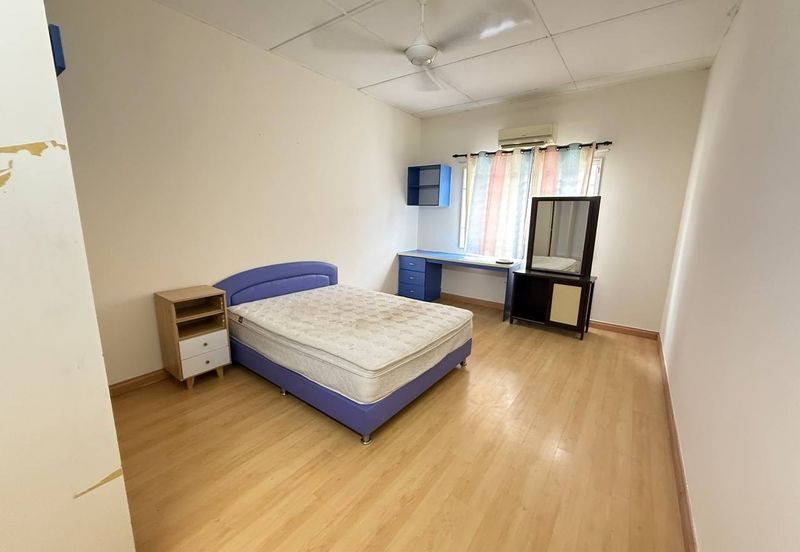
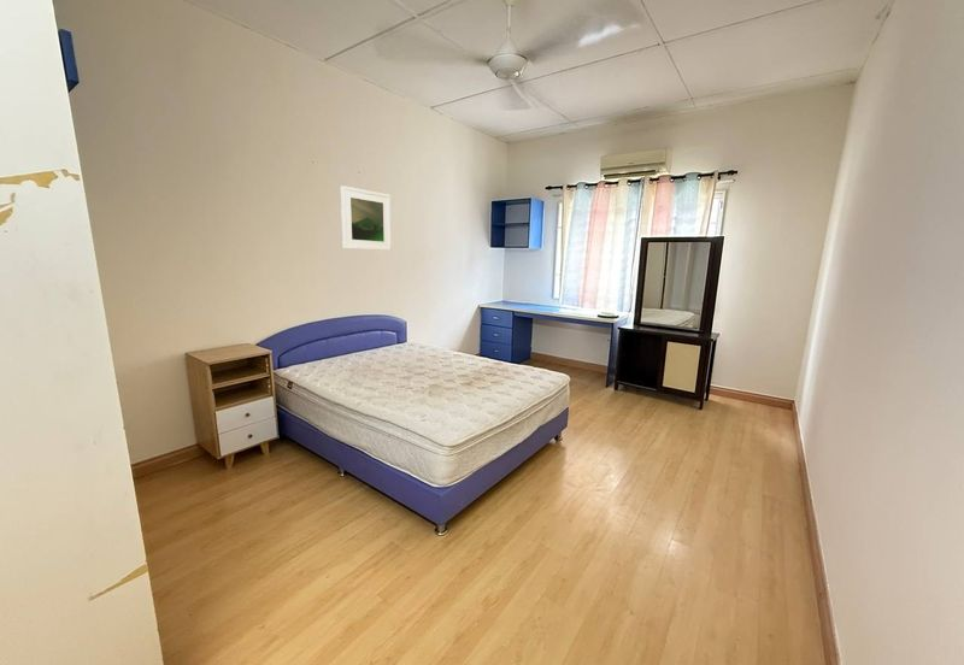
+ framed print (368, 220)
